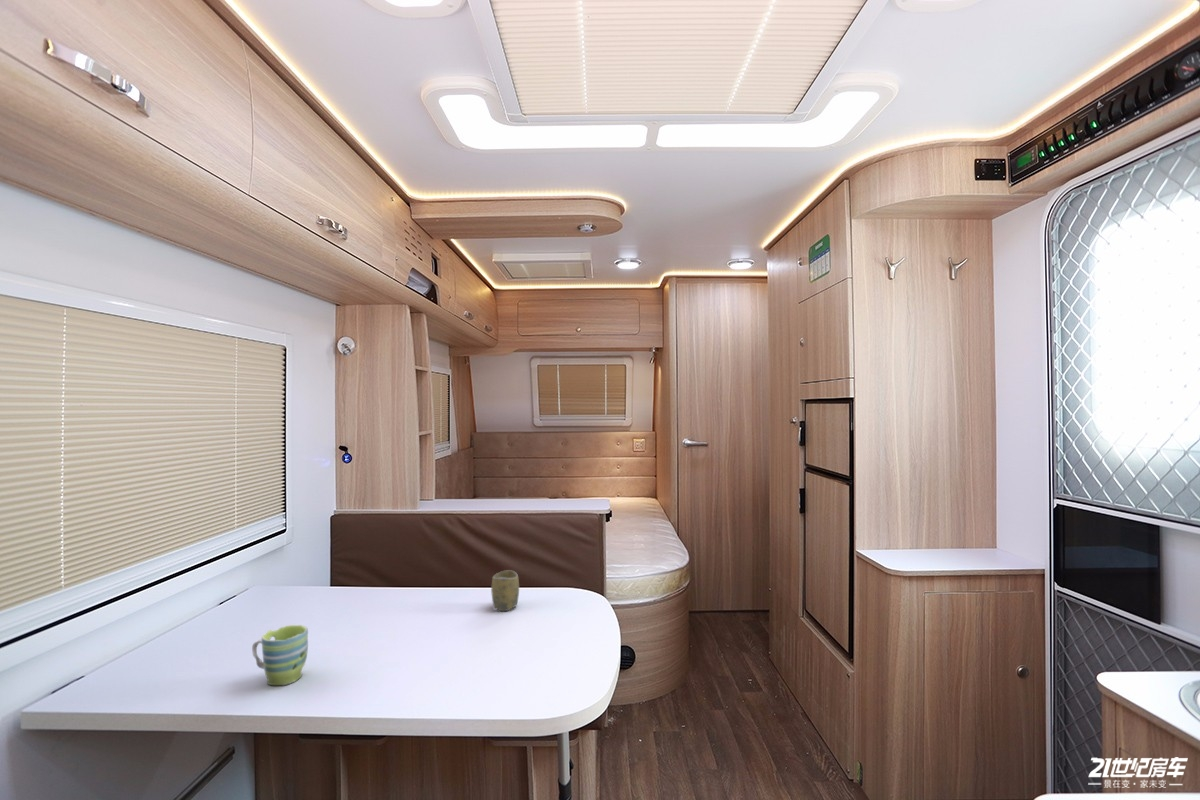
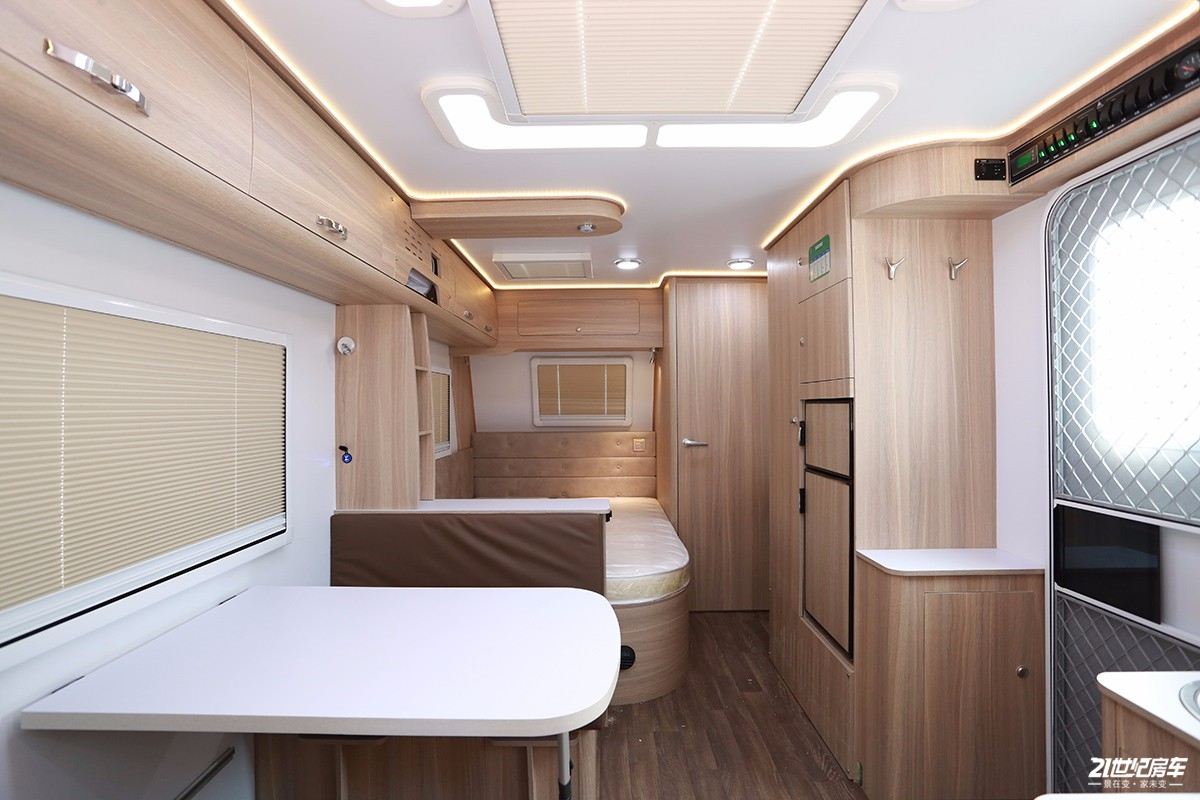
- cup (505, 590)
- mug (278, 654)
